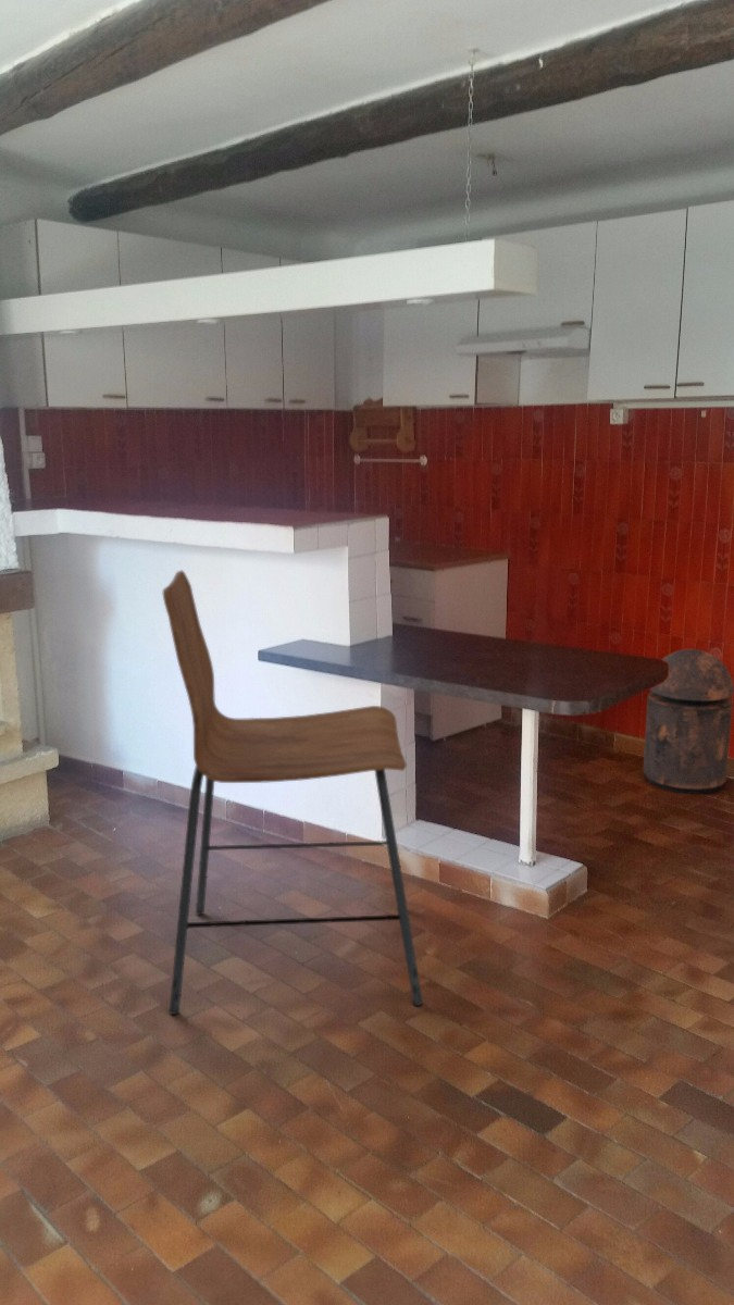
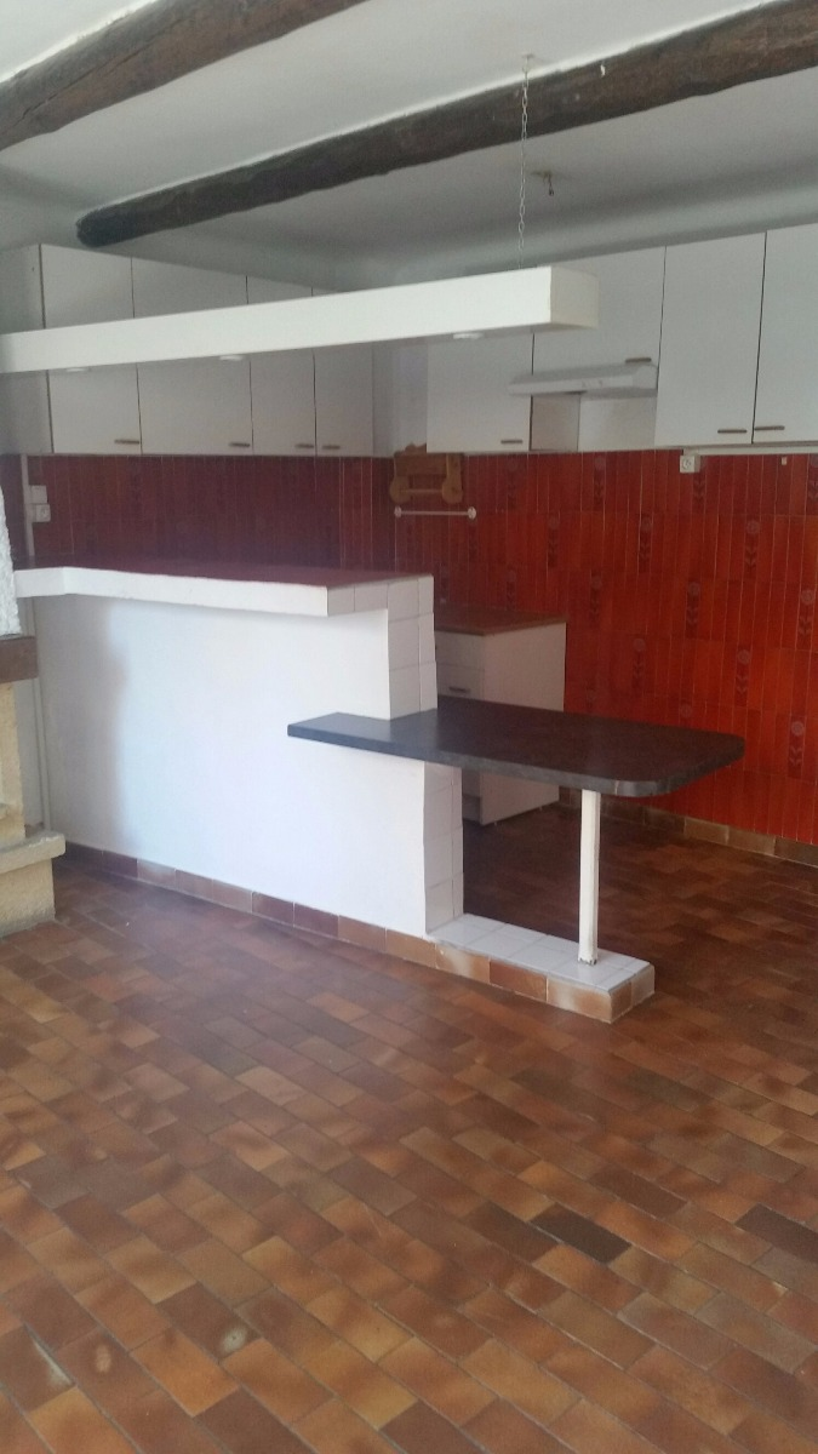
- chair (295, 774)
- trash can (688, 716)
